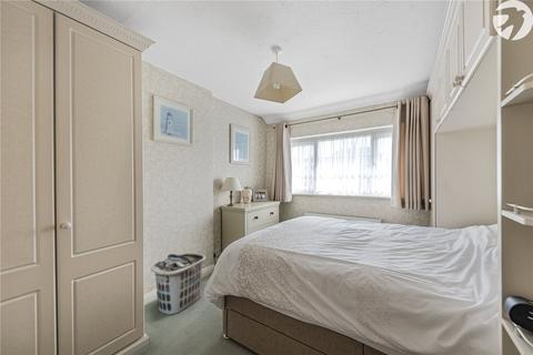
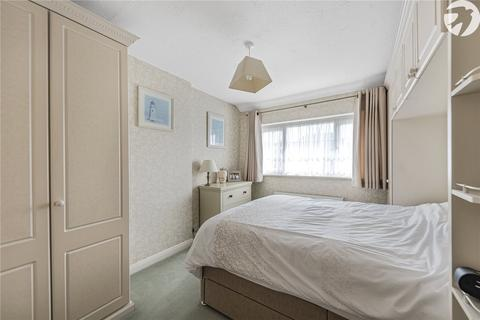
- clothes hamper (180, 277)
